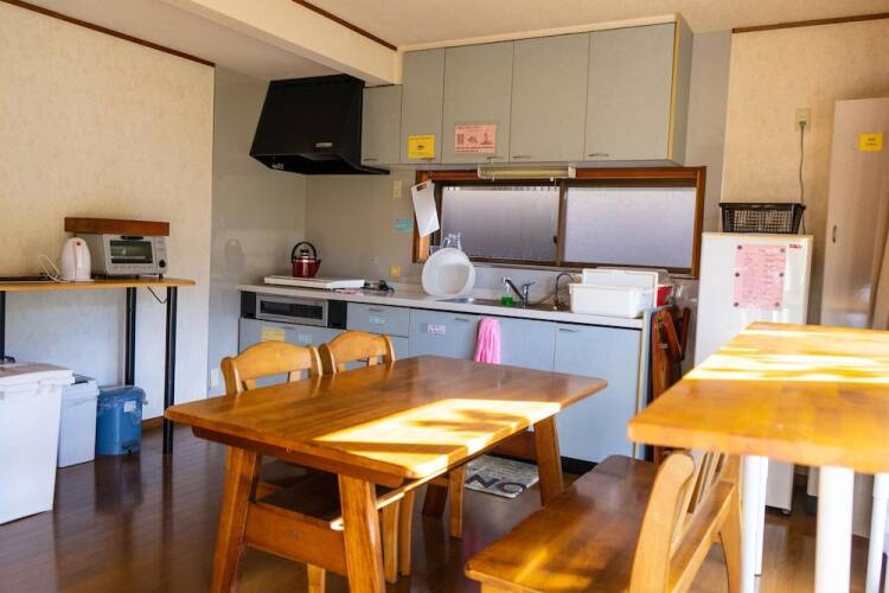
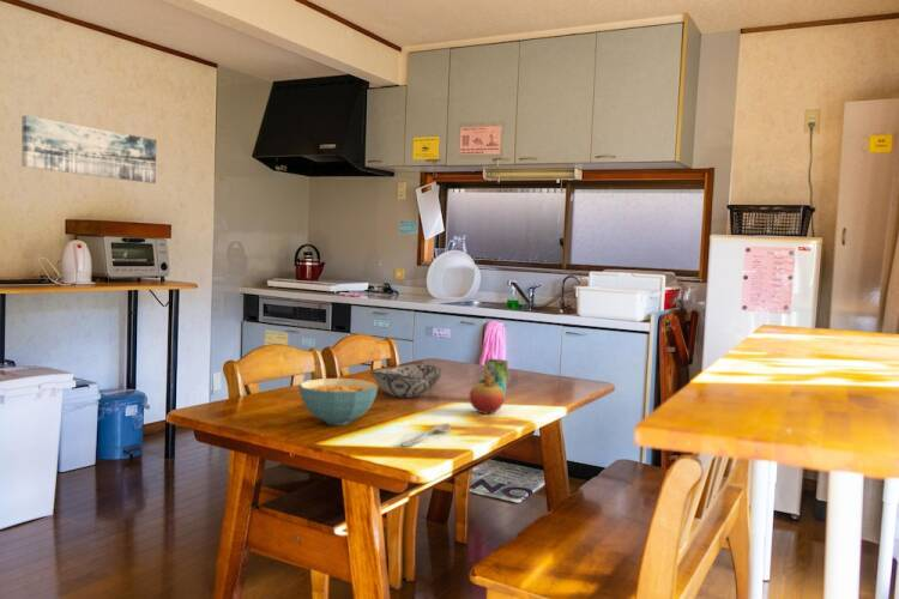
+ wall art (93, 152)
+ cup (495, 380)
+ spoon (426, 434)
+ decorative bowl (405, 381)
+ cereal bowl (338, 403)
+ fruit (487, 394)
